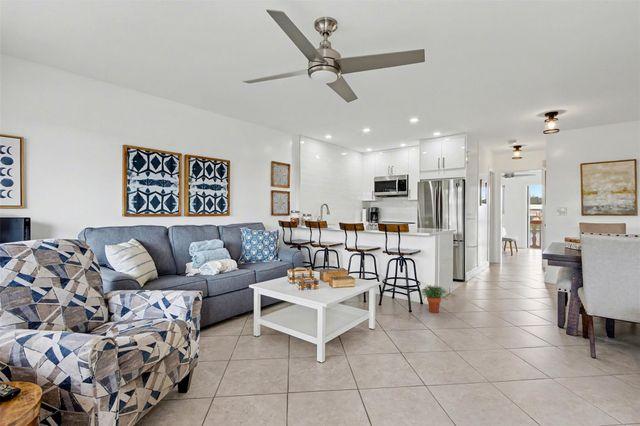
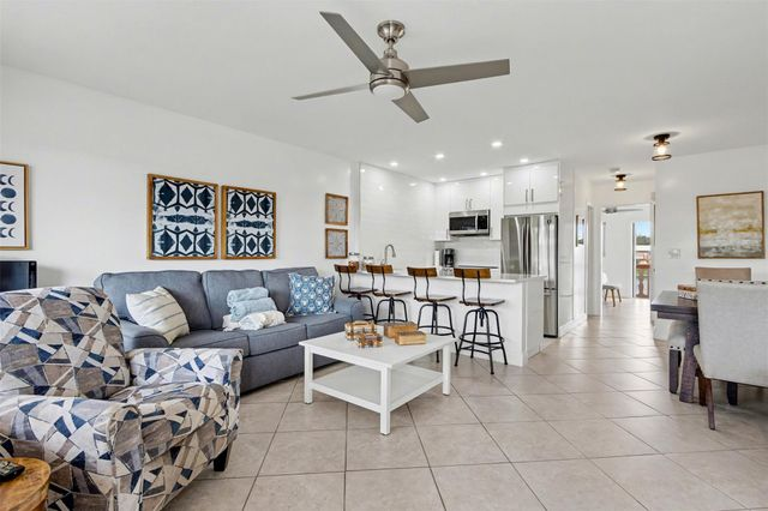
- potted plant (433, 298)
